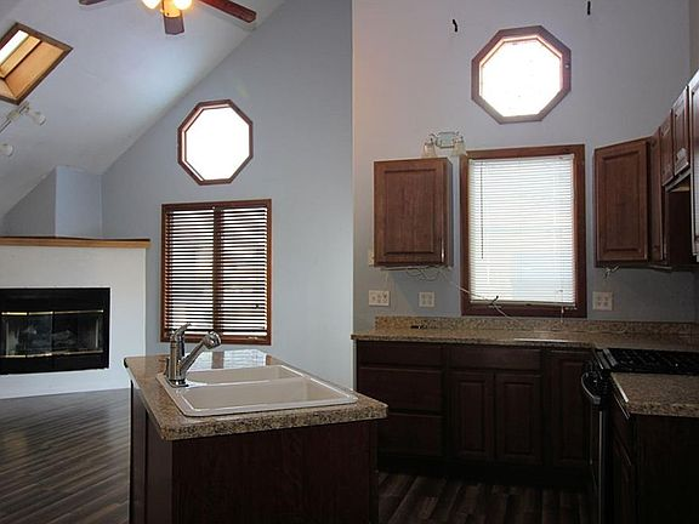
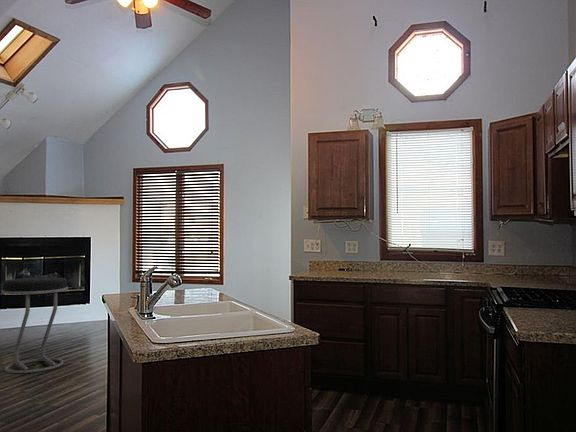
+ stool (26, 321)
